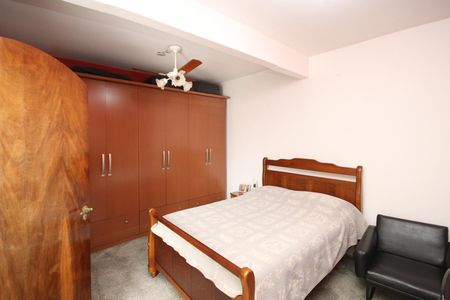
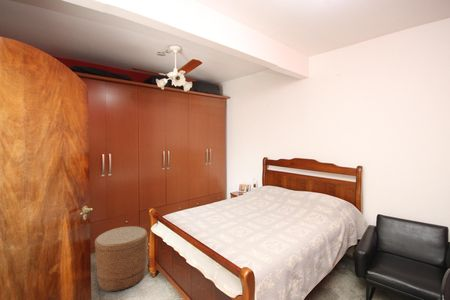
+ basket (122, 256)
